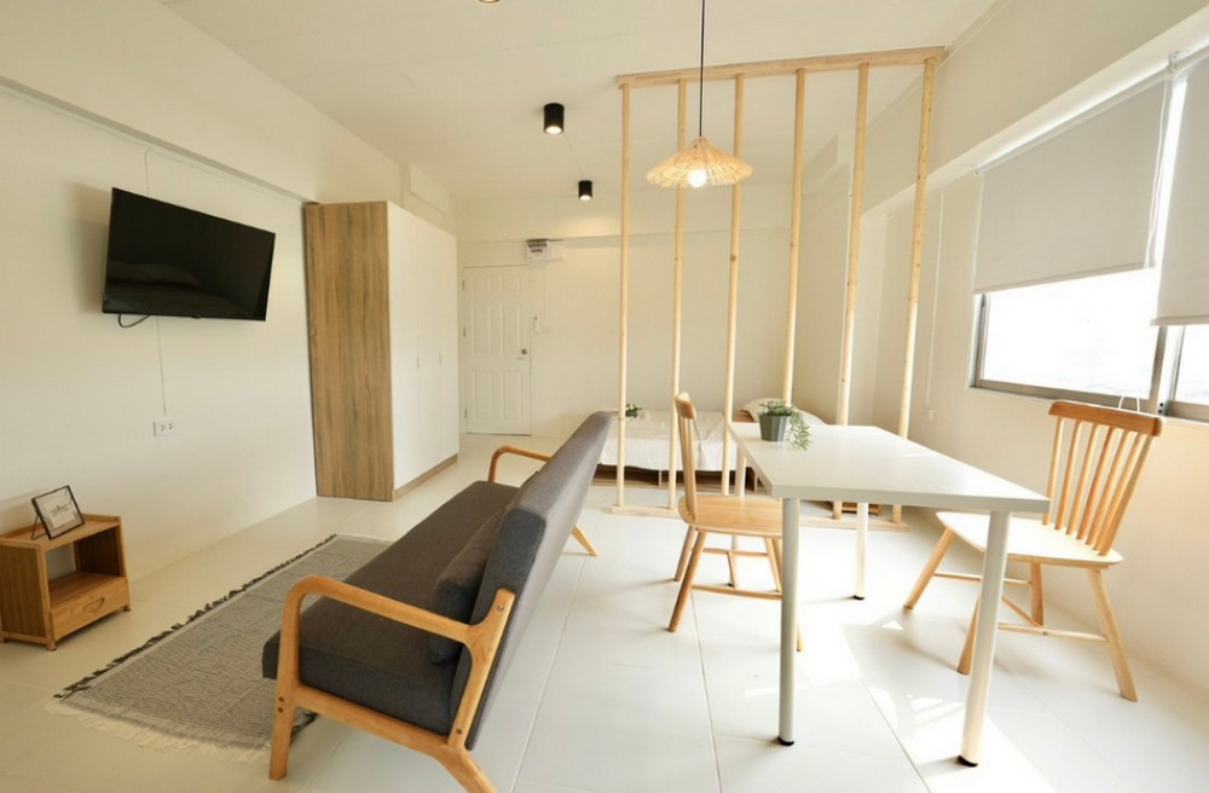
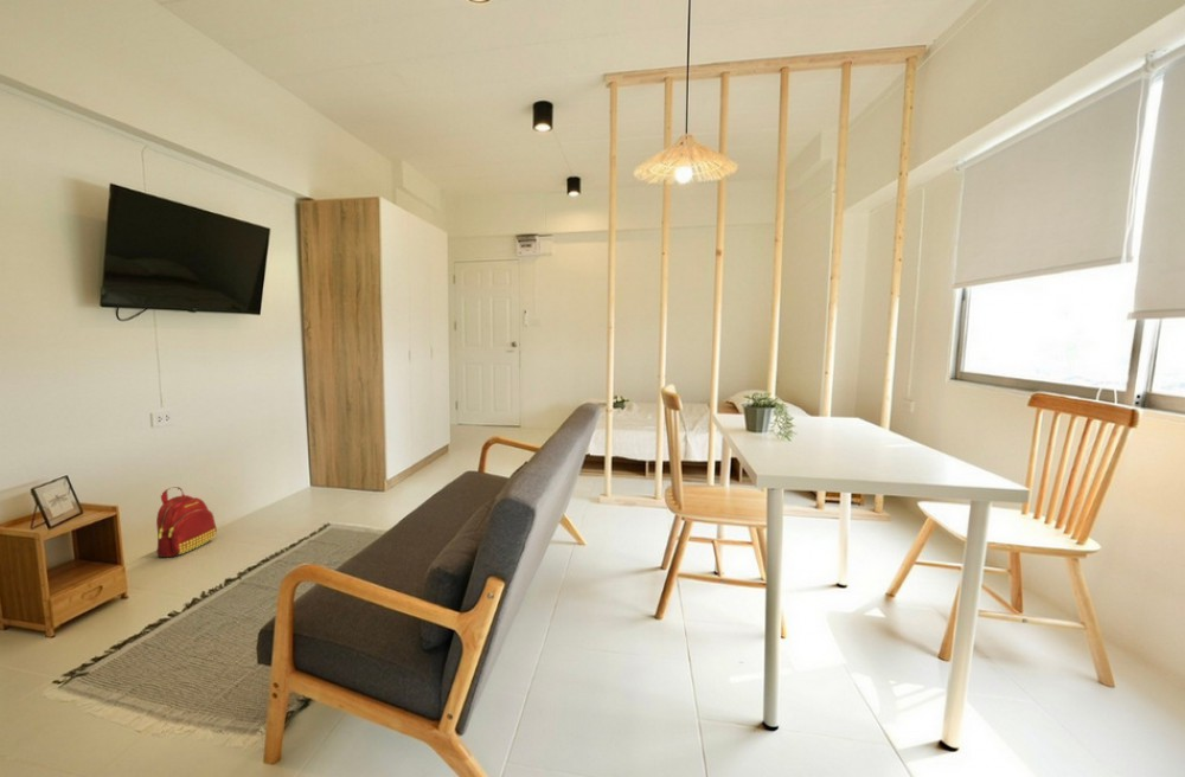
+ backpack (182, 518)
